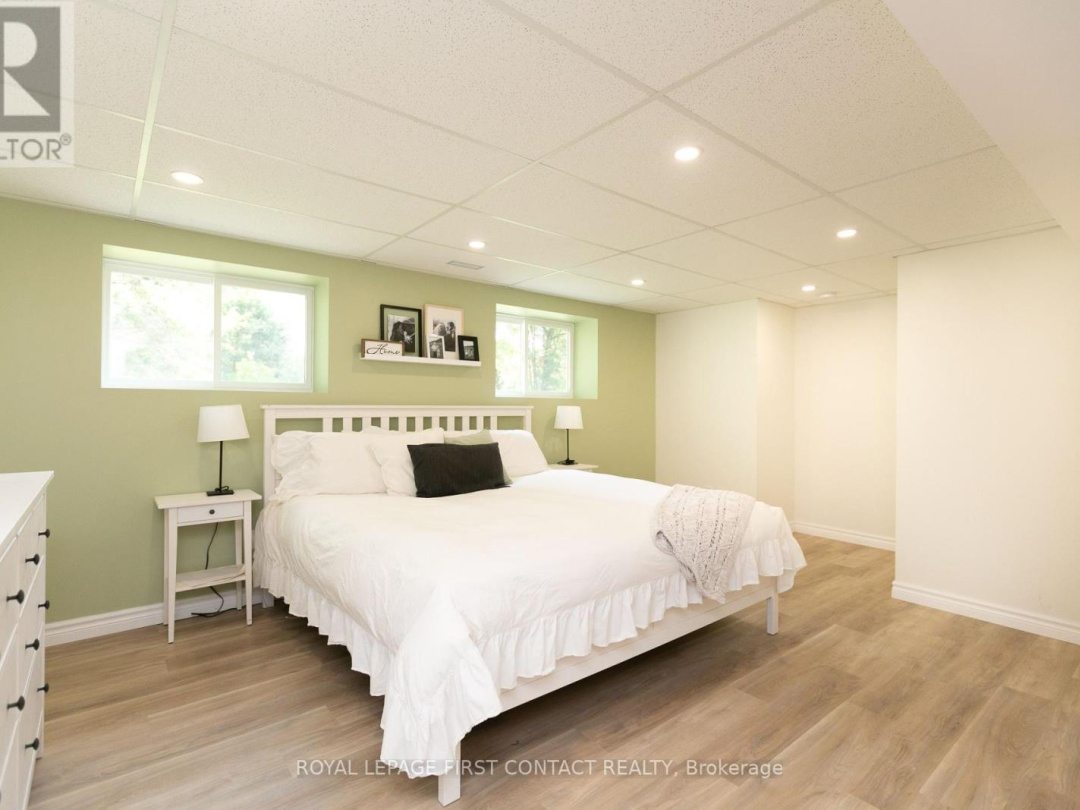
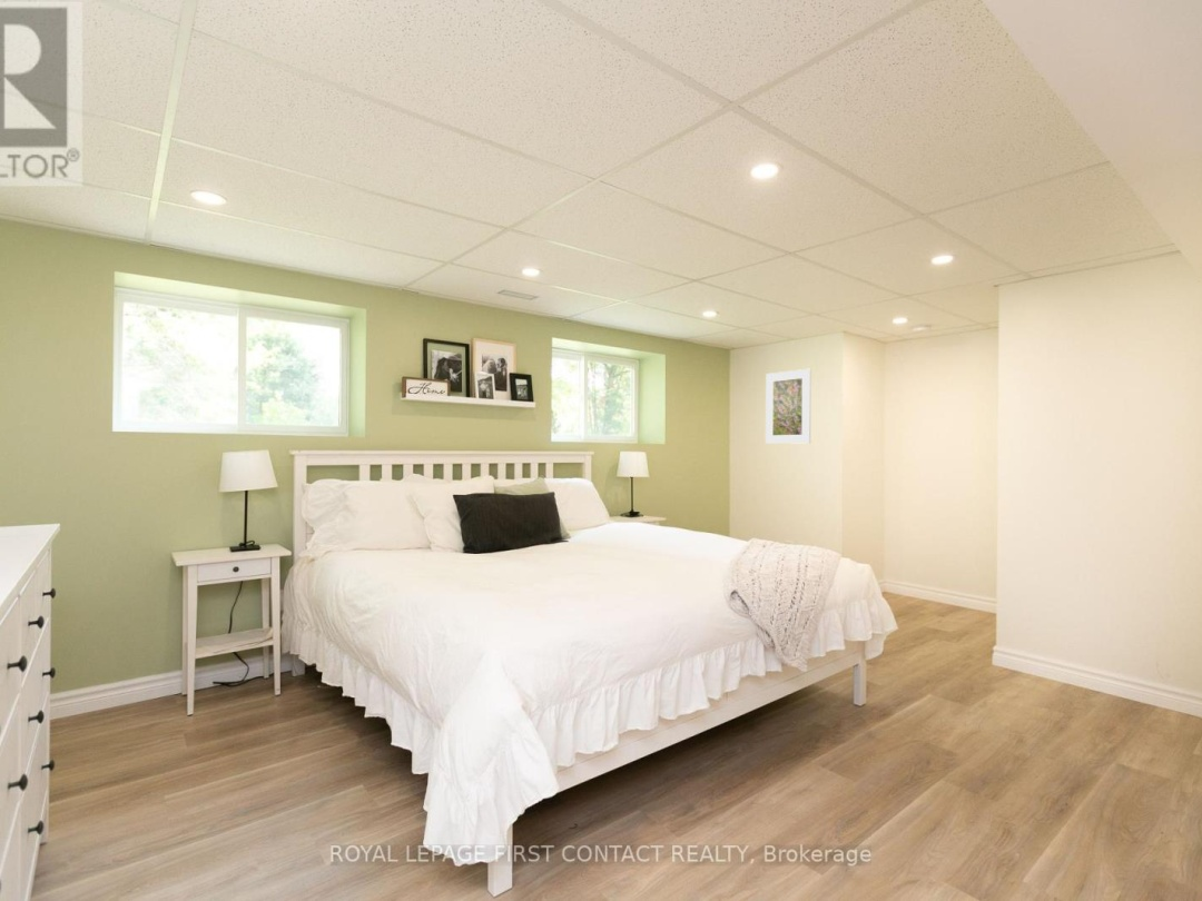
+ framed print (787, 407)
